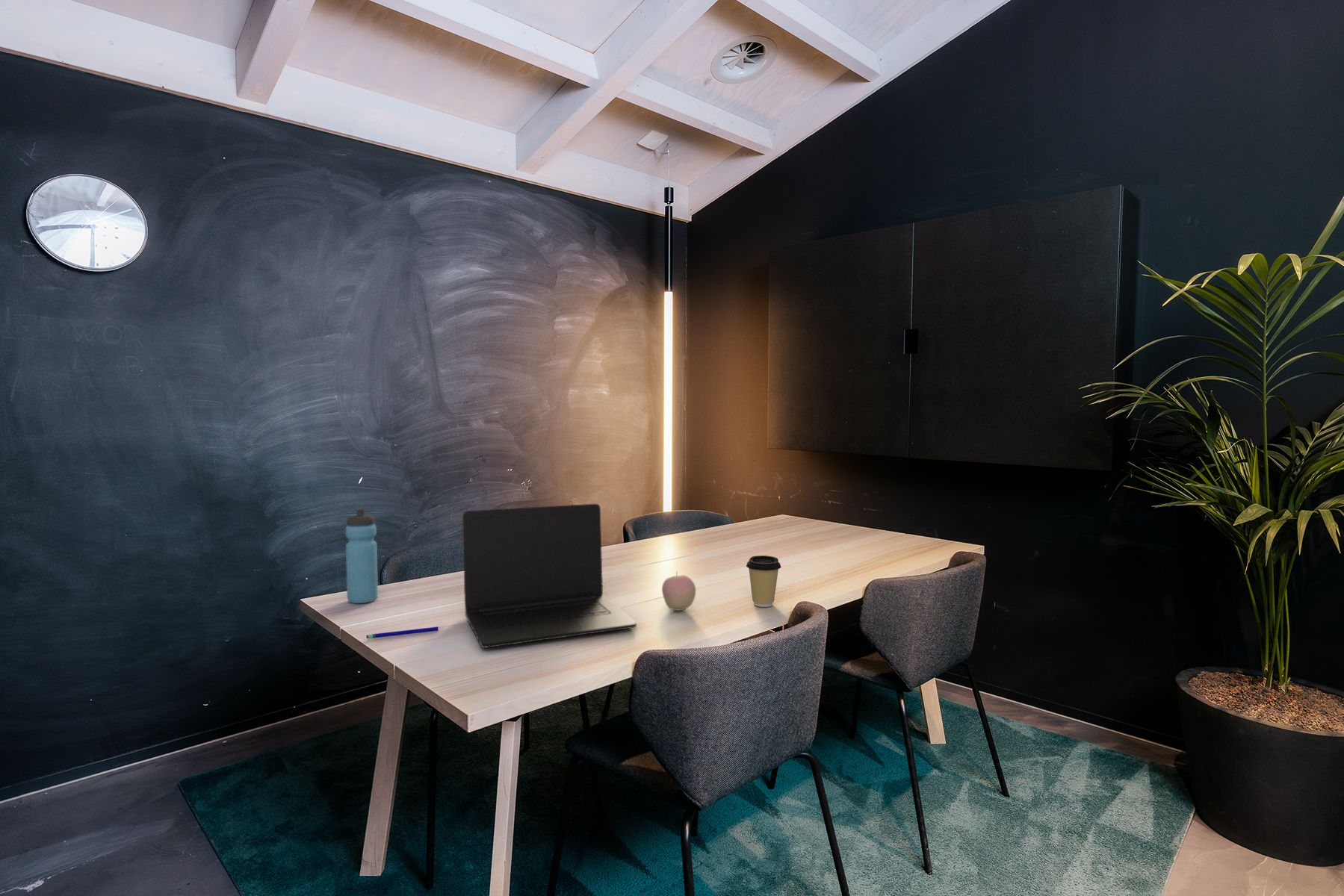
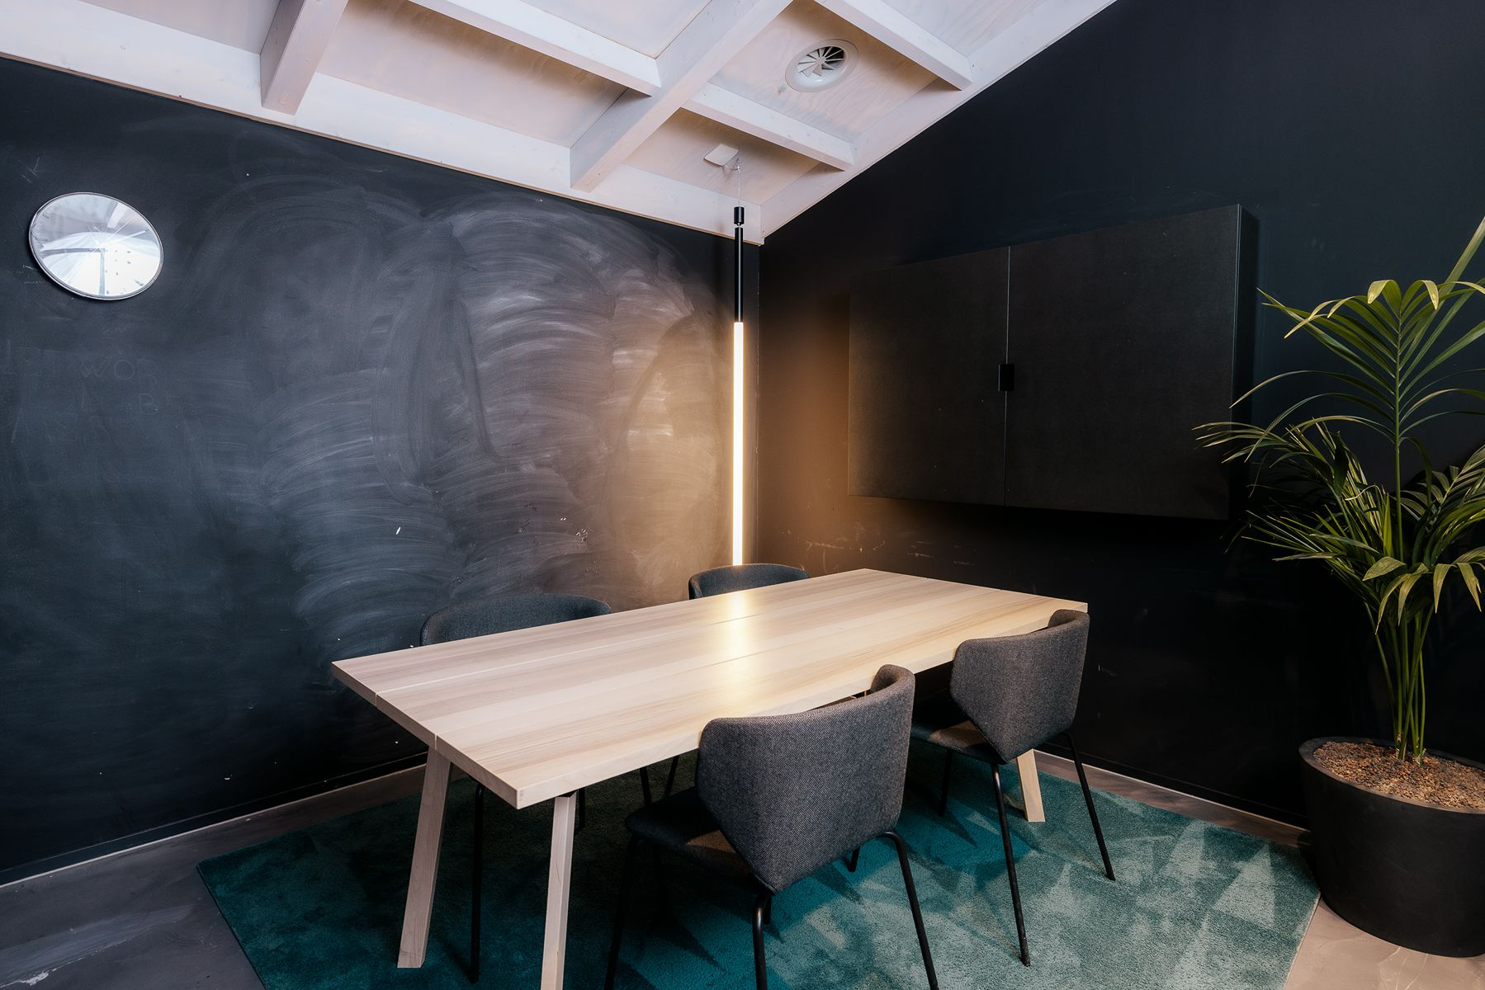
- apple (678, 590)
- coffee cup (763, 581)
- pen (403, 632)
- water bottle (362, 555)
- laptop (547, 568)
